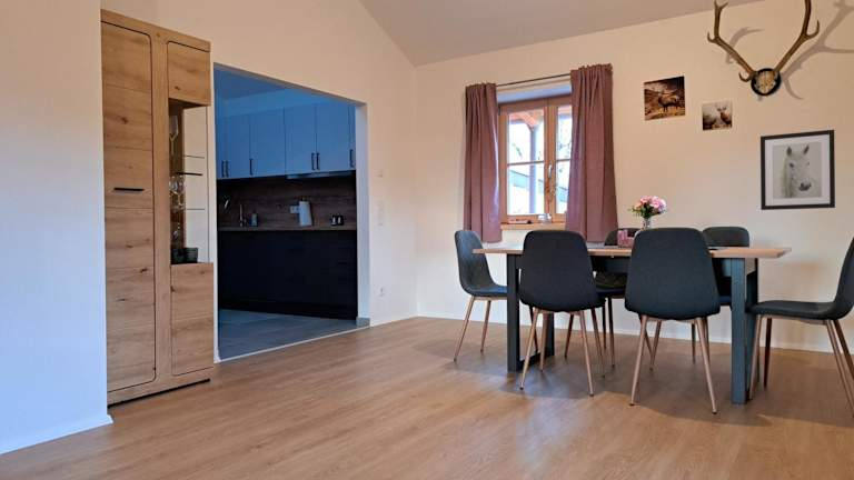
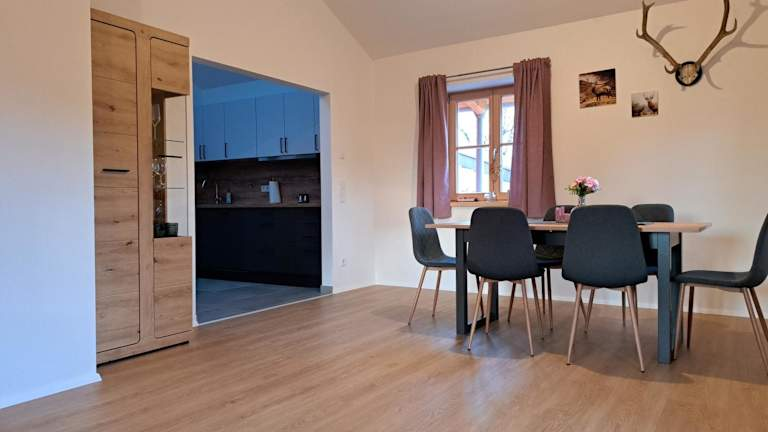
- wall art (796, 171)
